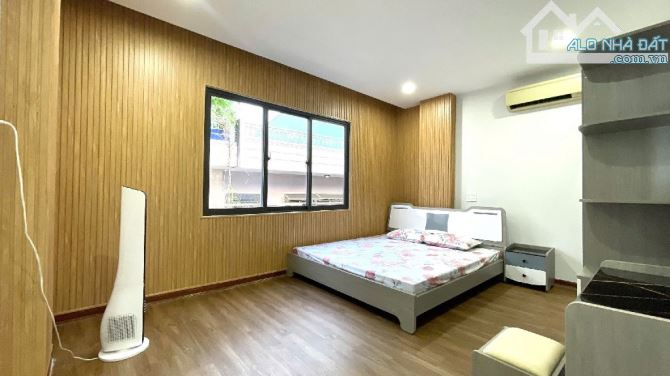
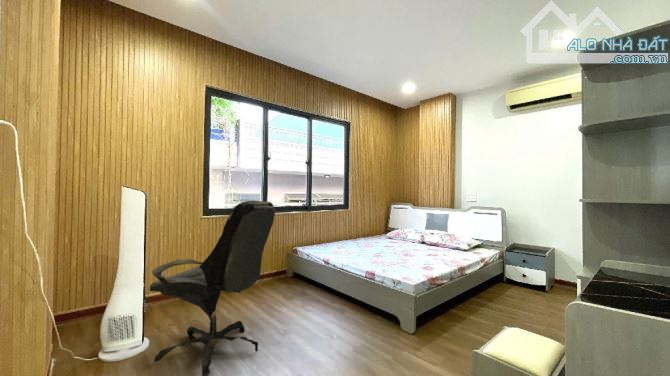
+ office chair (217, 273)
